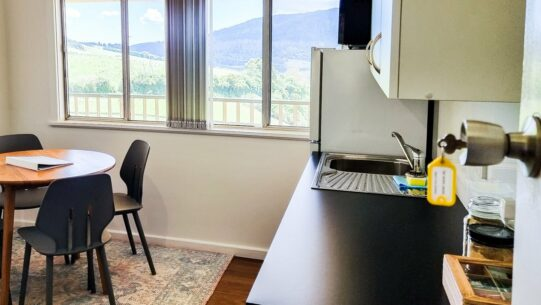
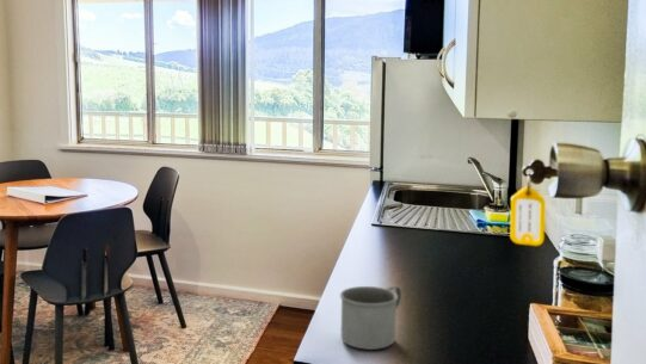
+ mug (370, 314)
